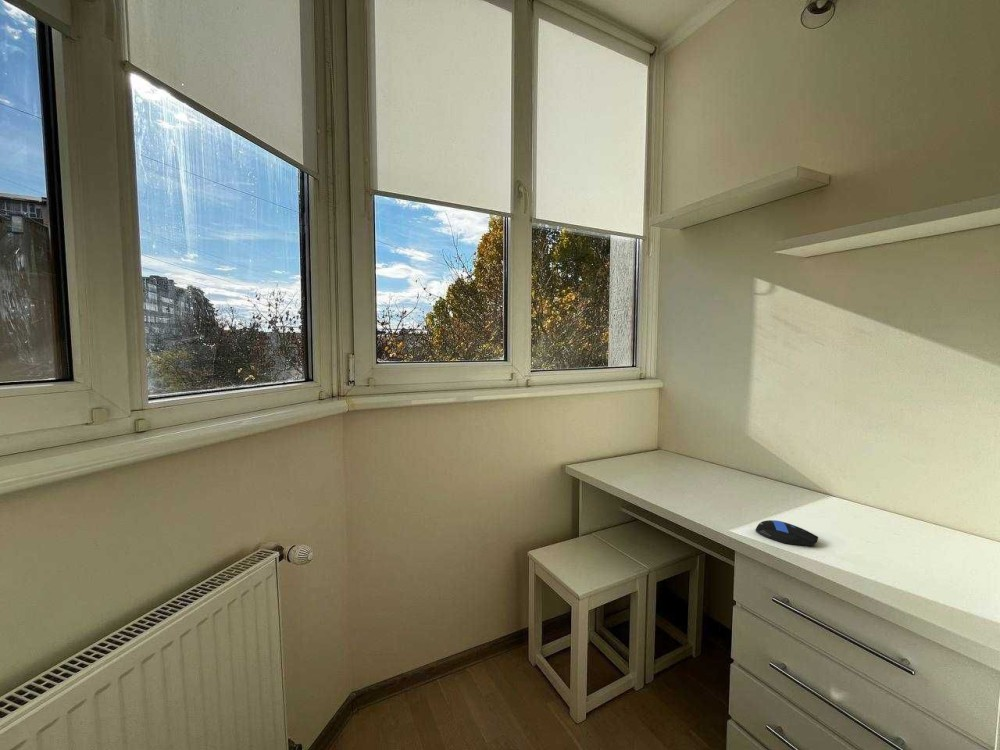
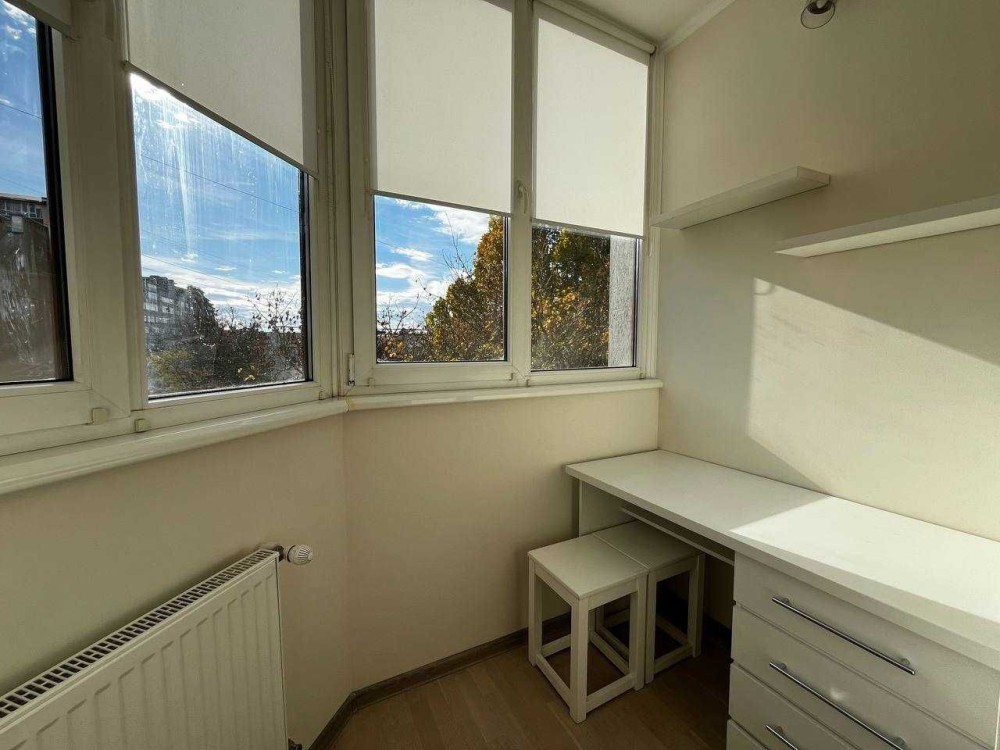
- computer mouse (785, 530)
